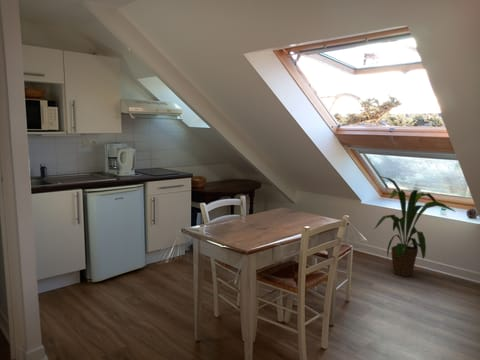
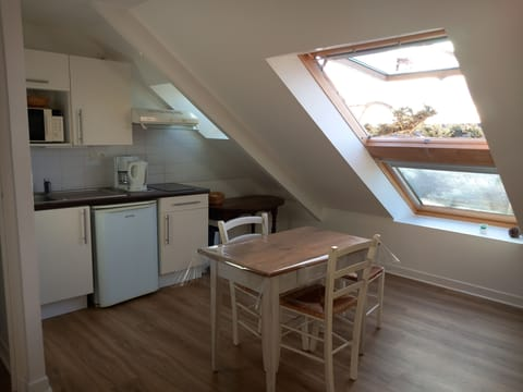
- house plant (413, 228)
